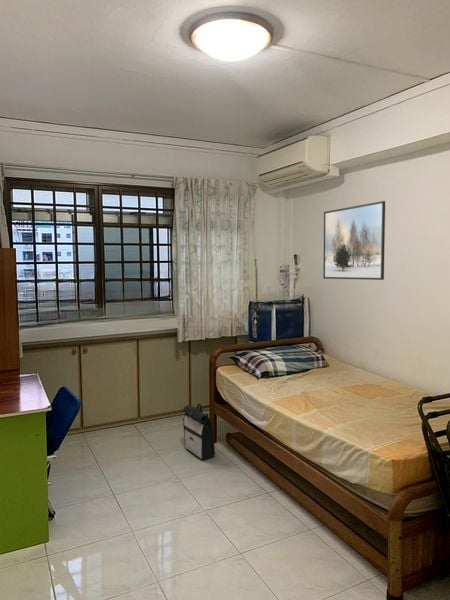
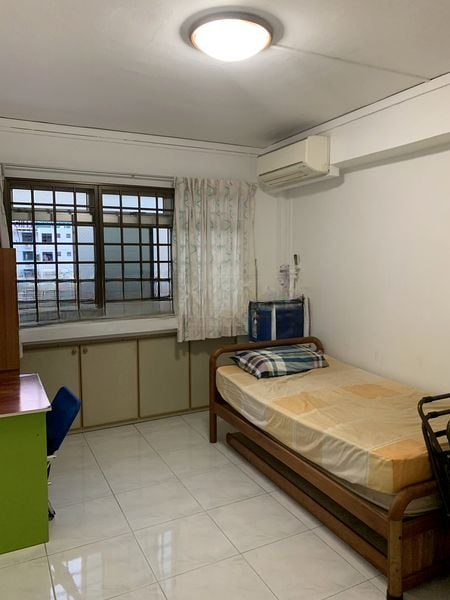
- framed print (351, 243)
- backpack (198, 428)
